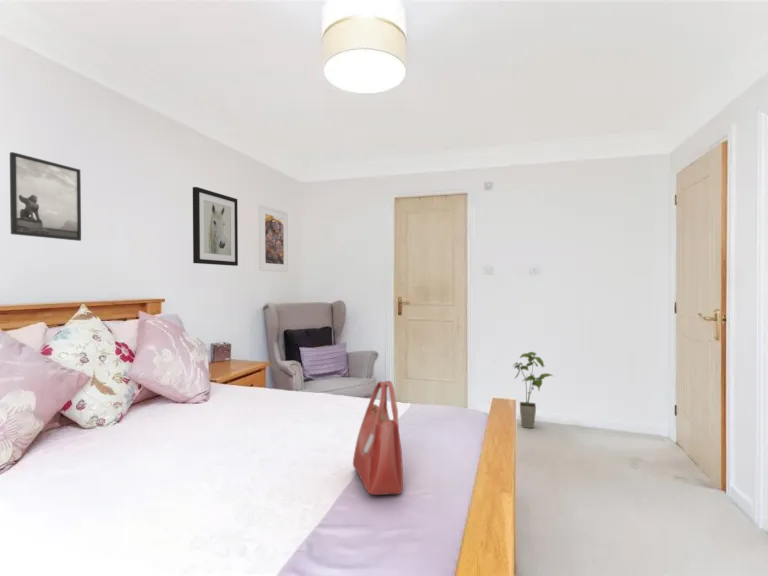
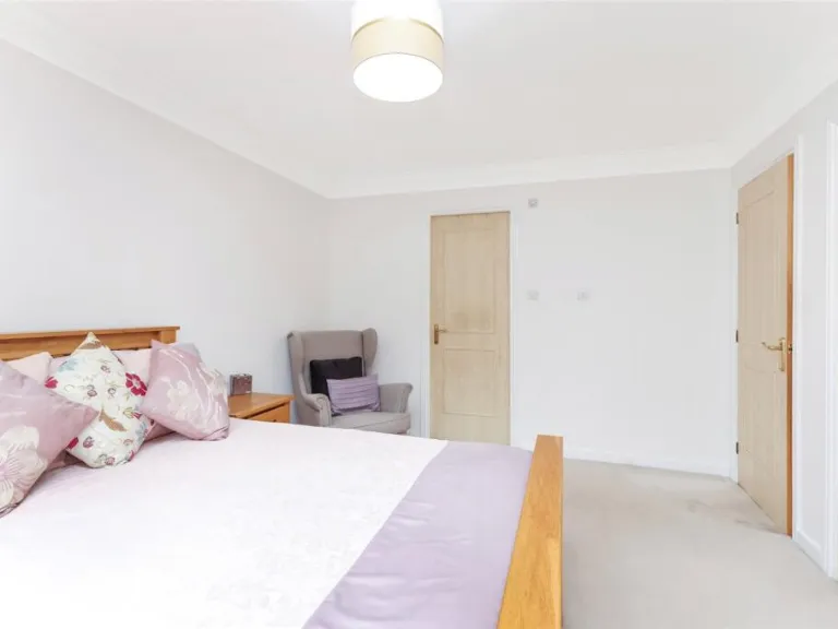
- house plant (532, 389)
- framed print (47, 199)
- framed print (274, 240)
- wall art (216, 229)
- handbag (376, 431)
